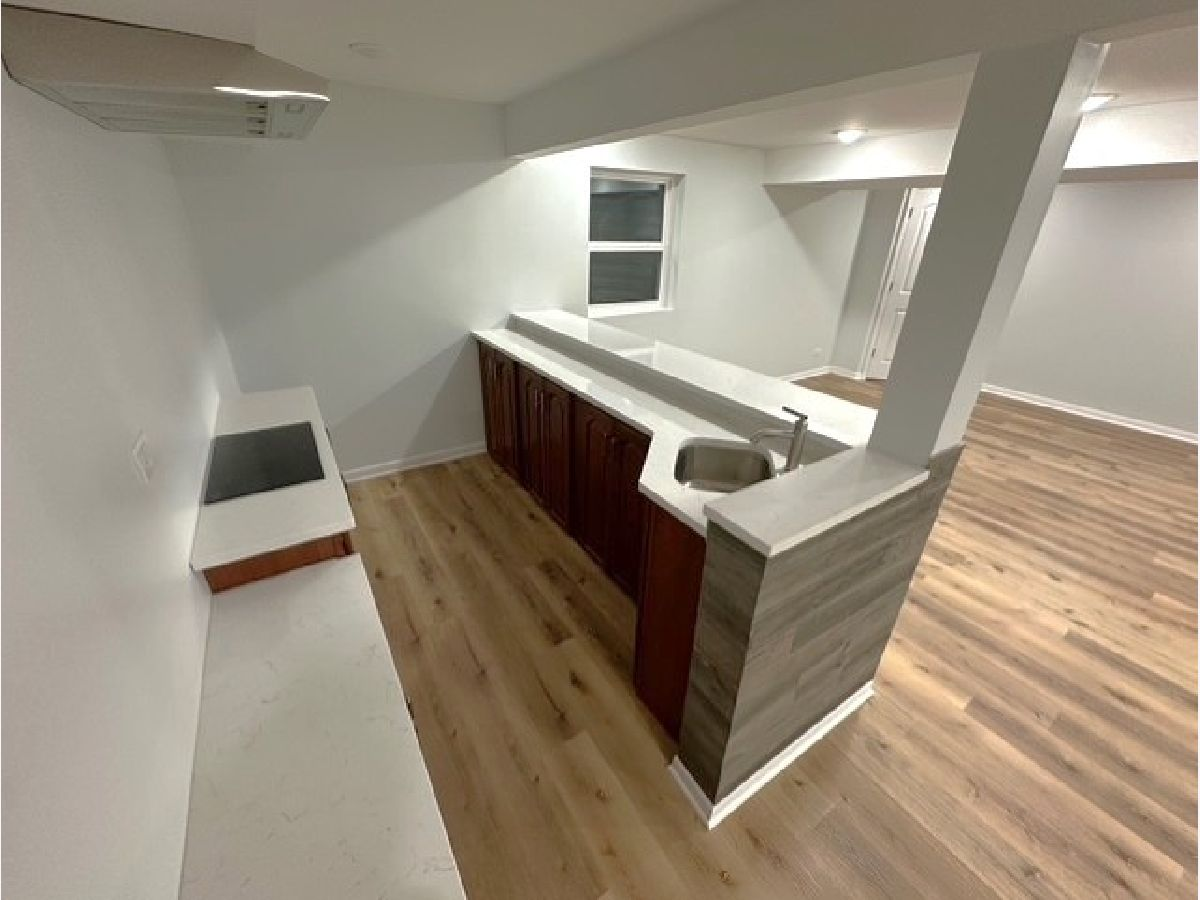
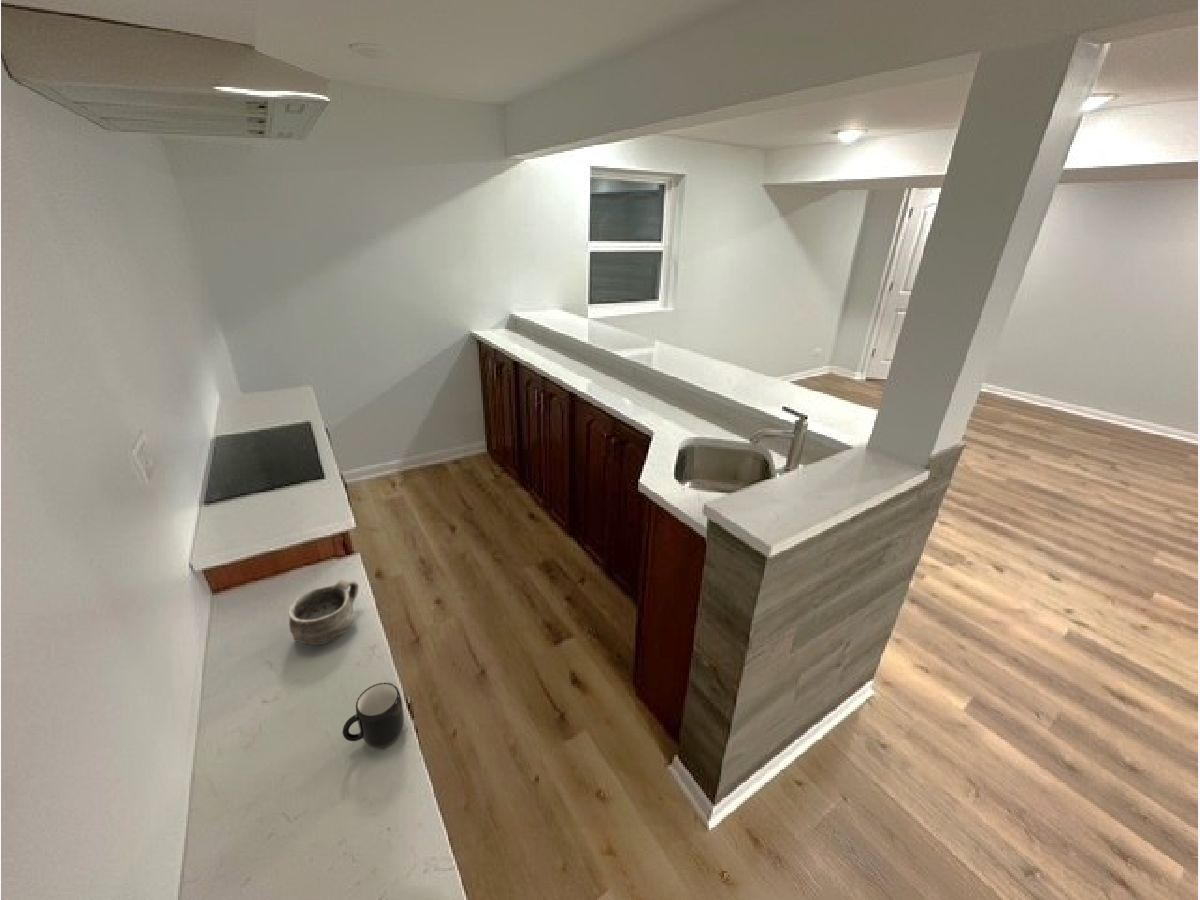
+ bowl (326, 610)
+ mug (373, 720)
